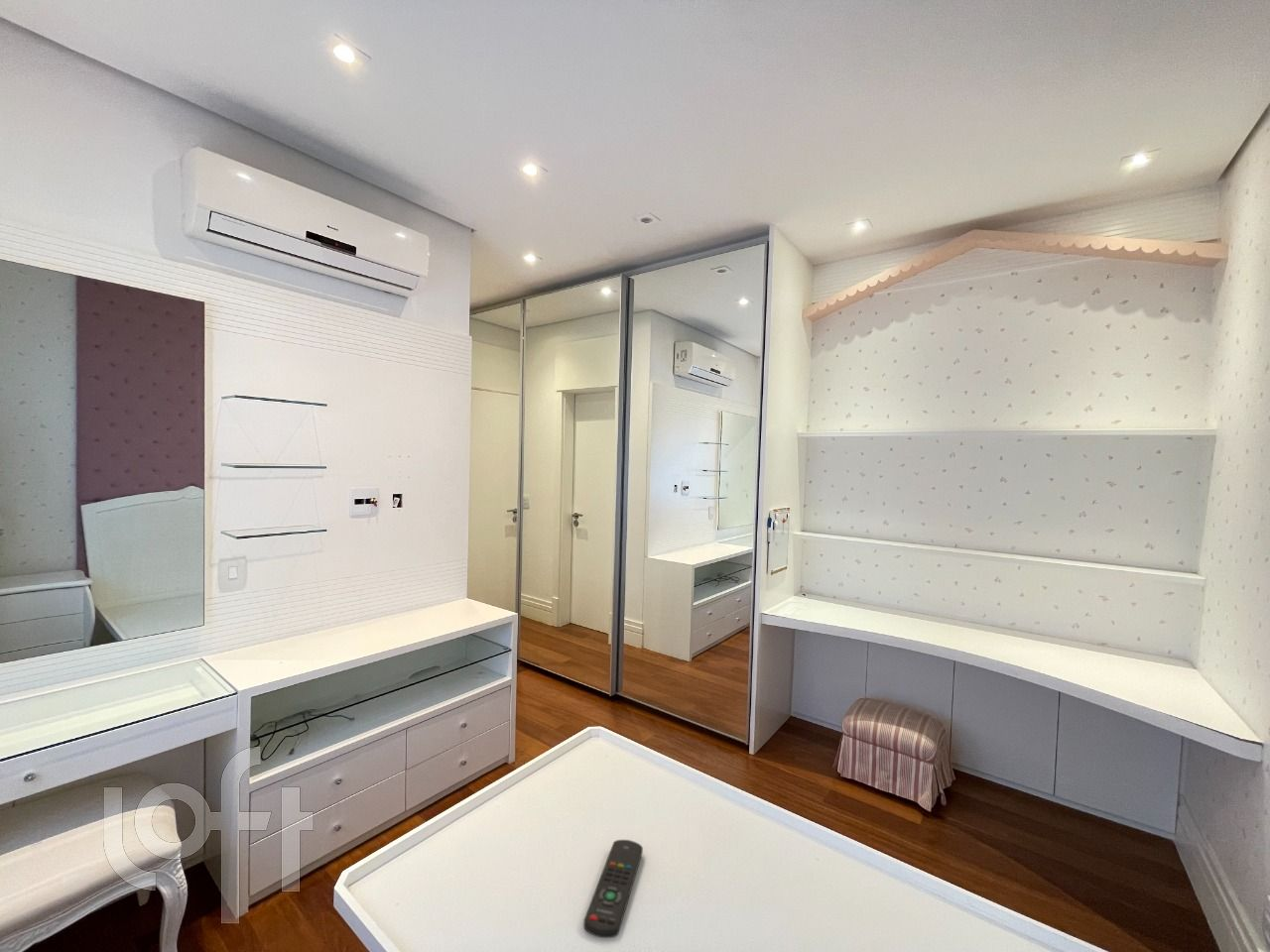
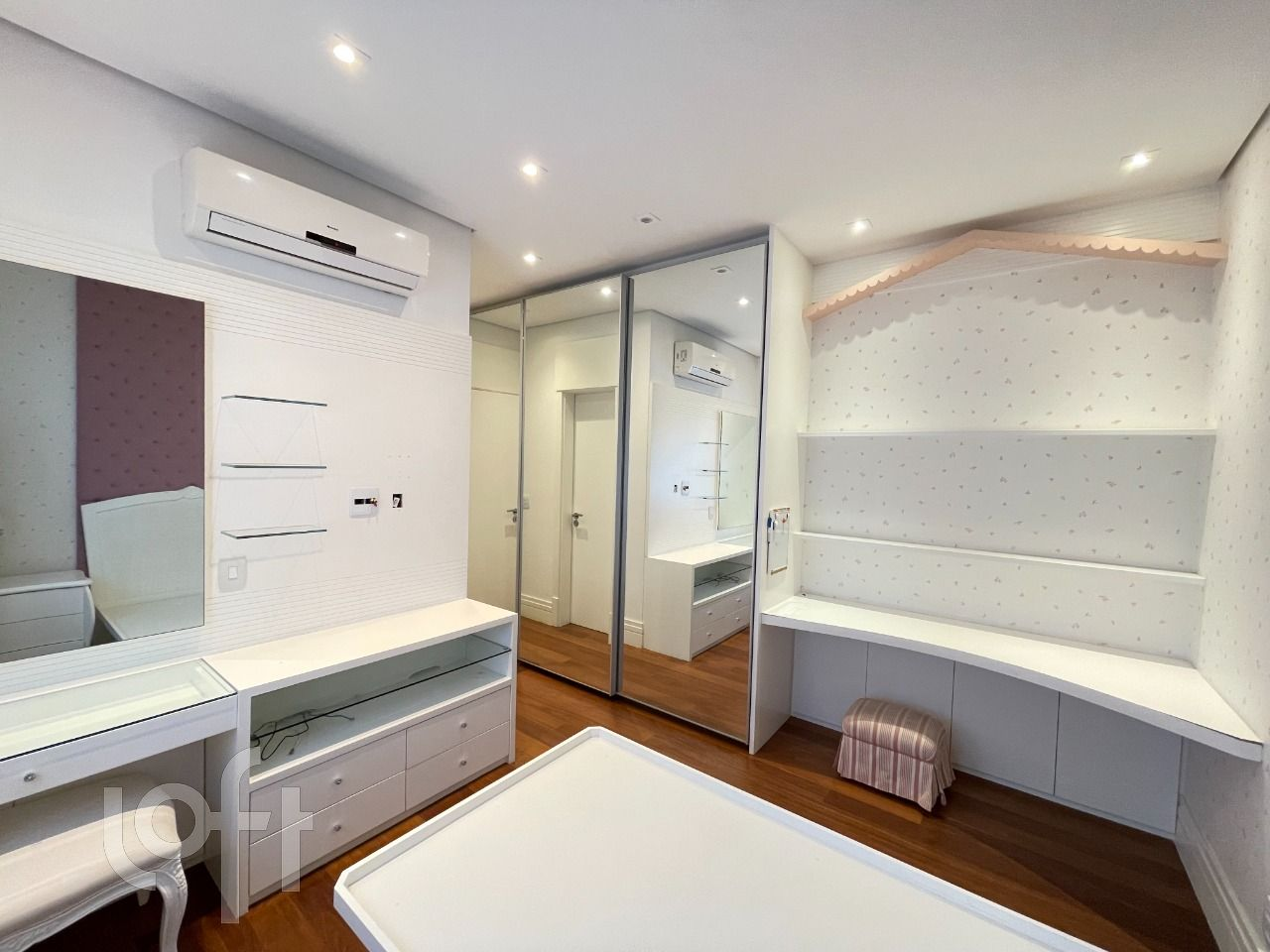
- remote control (615, 883)
